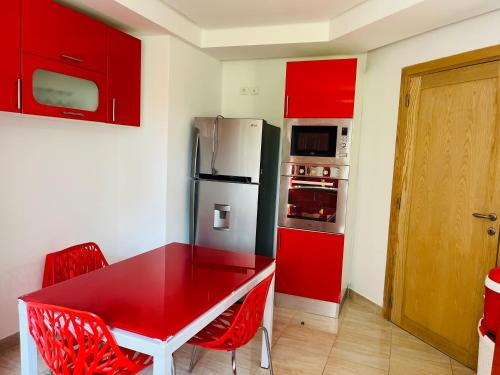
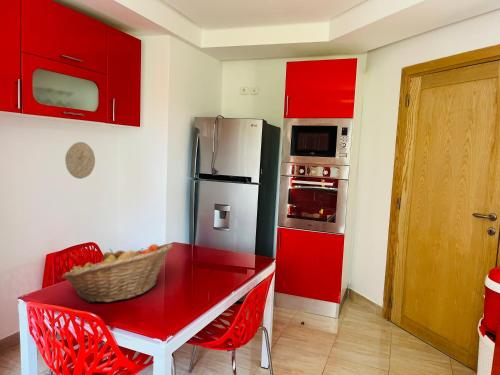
+ decorative plate (80, 160)
+ fruit basket (122, 267)
